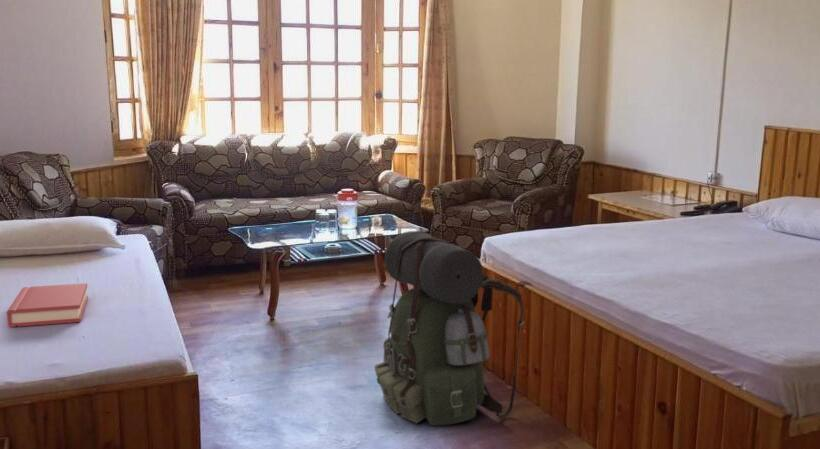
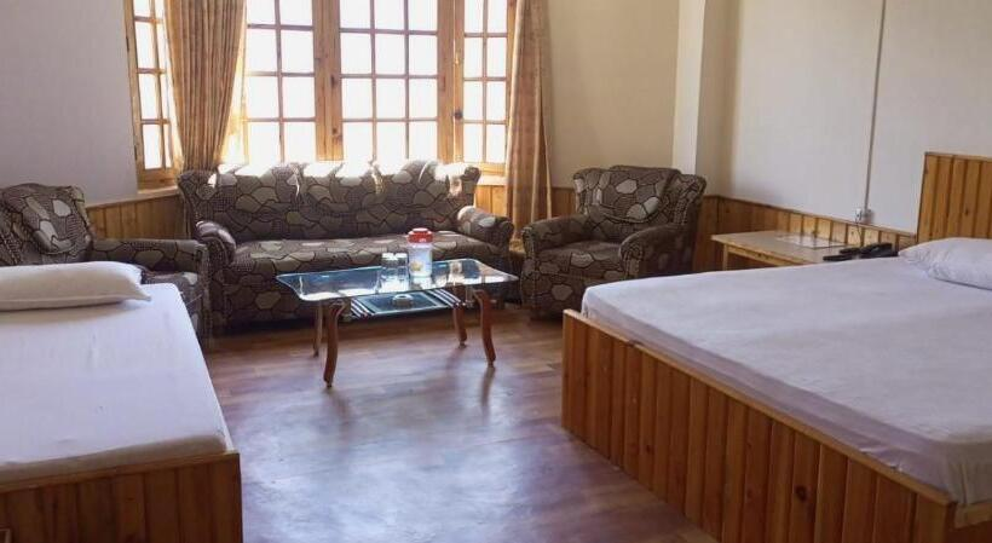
- hardback book (50, 303)
- backpack (447, 319)
